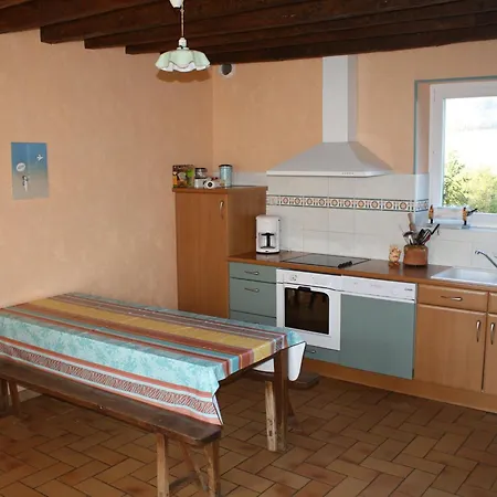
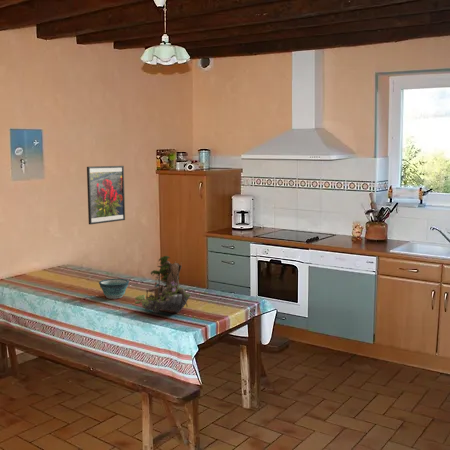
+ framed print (106, 194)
+ plant (162, 285)
+ bowl (114, 289)
